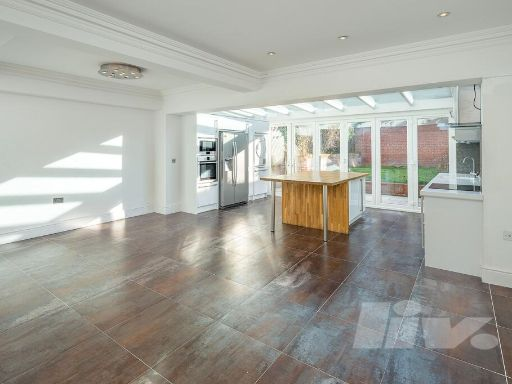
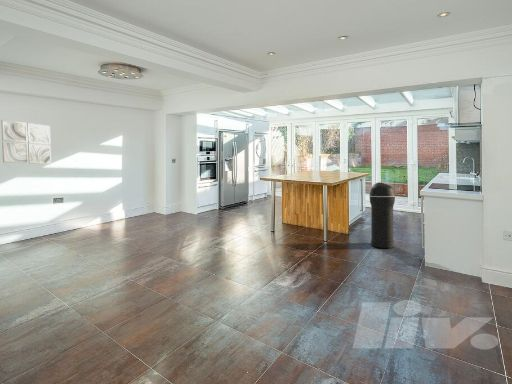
+ wall art (28, 142)
+ trash can (381, 214)
